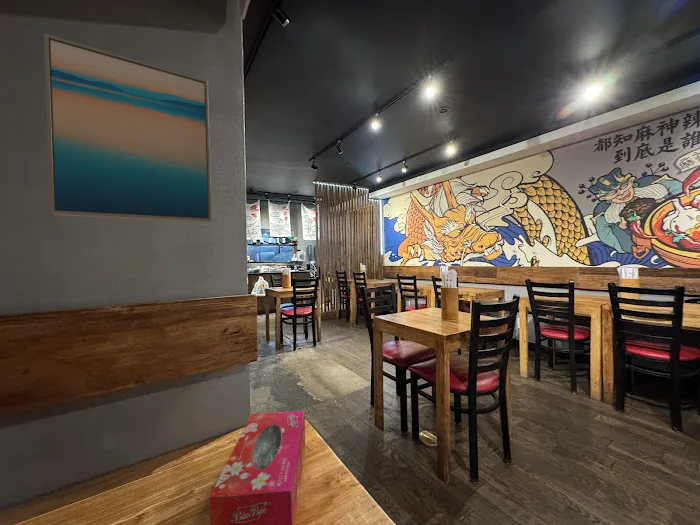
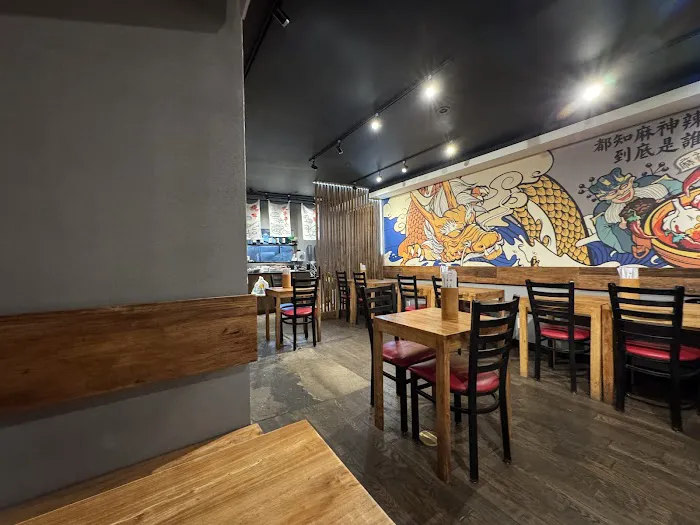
- wall art (138, 140)
- tissue box (267, 464)
